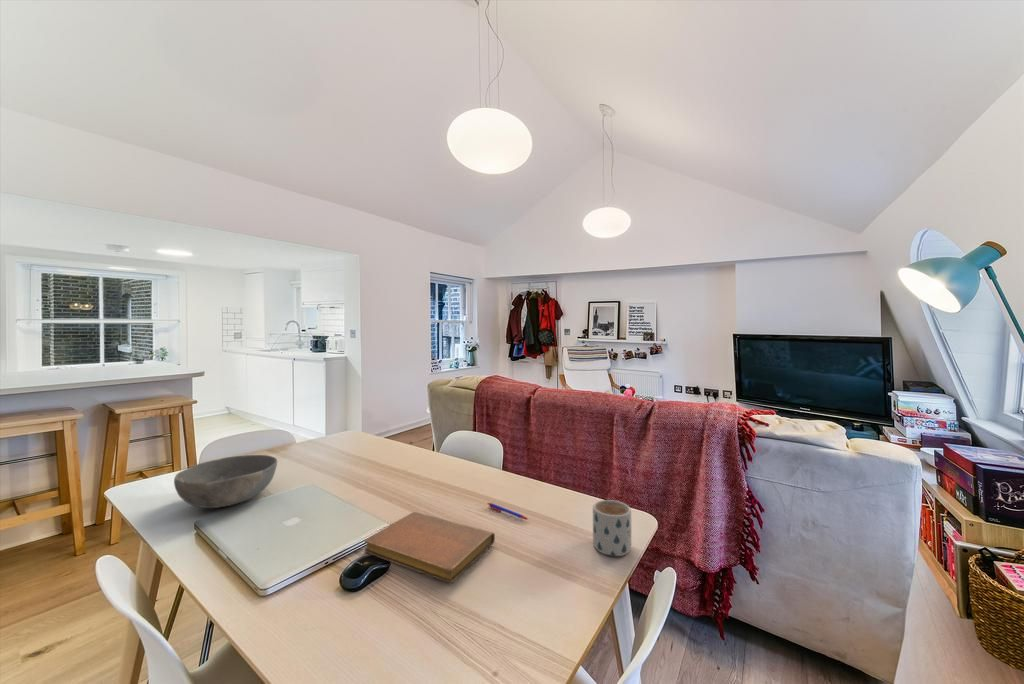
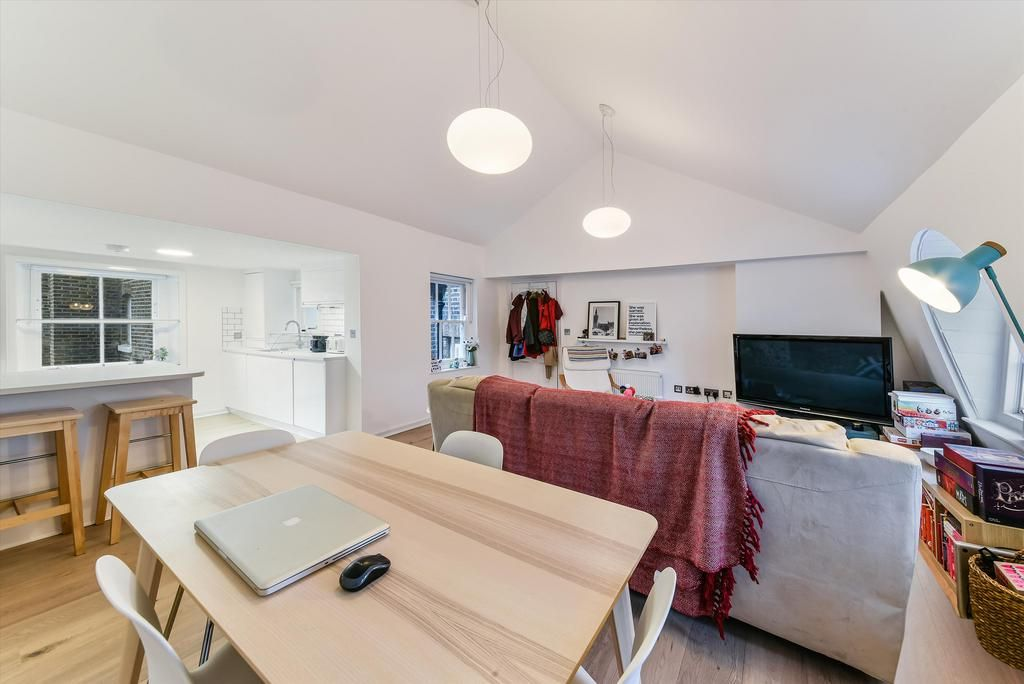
- notebook (430, 541)
- pen (507, 510)
- mug (612, 523)
- bowl (229, 483)
